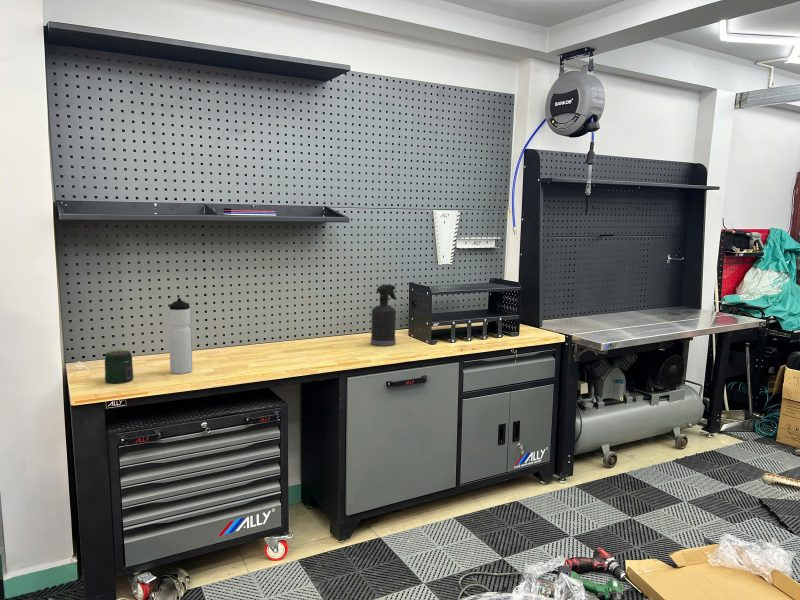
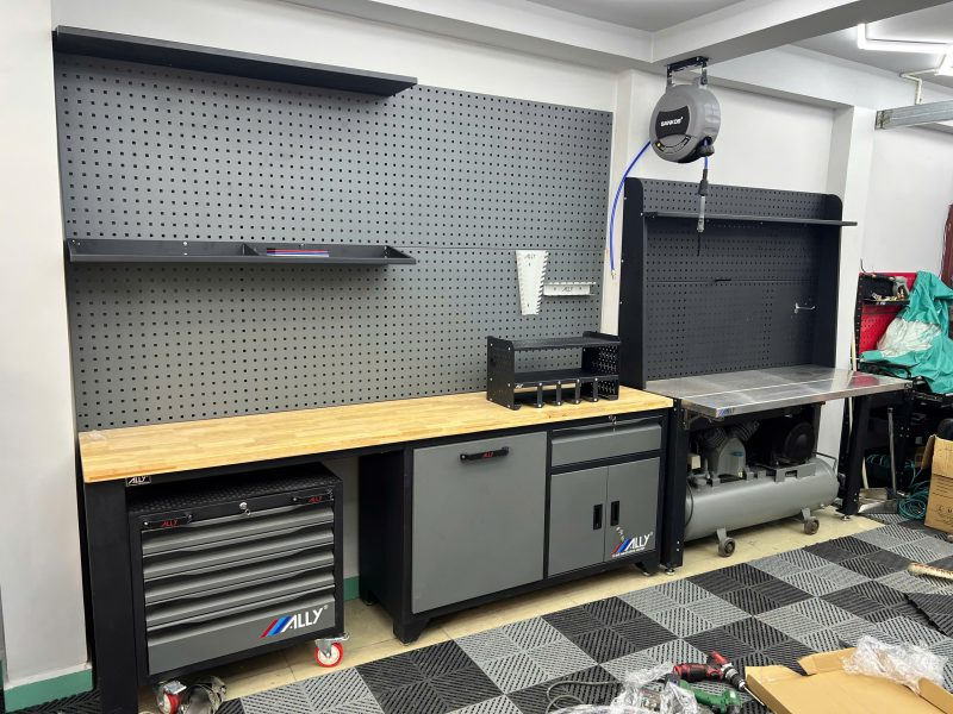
- jar (118, 366)
- water bottle (180, 335)
- spray bottle (384, 314)
